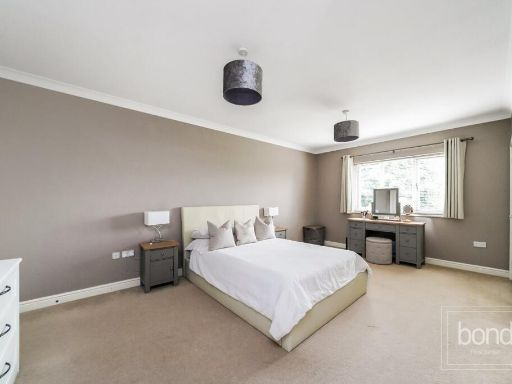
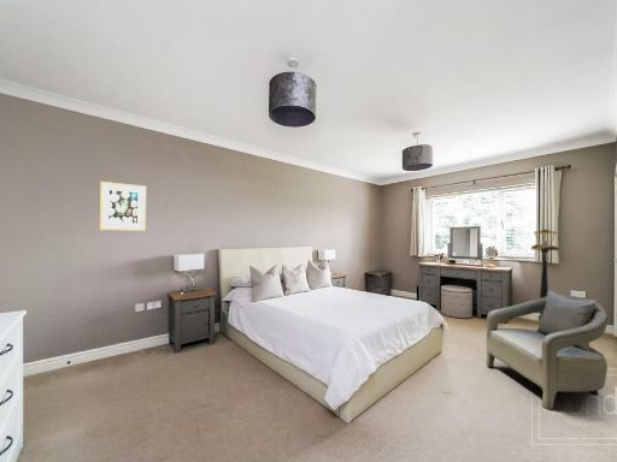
+ floor lamp (543, 283)
+ wall art (123, 207)
+ armchair (547, 338)
